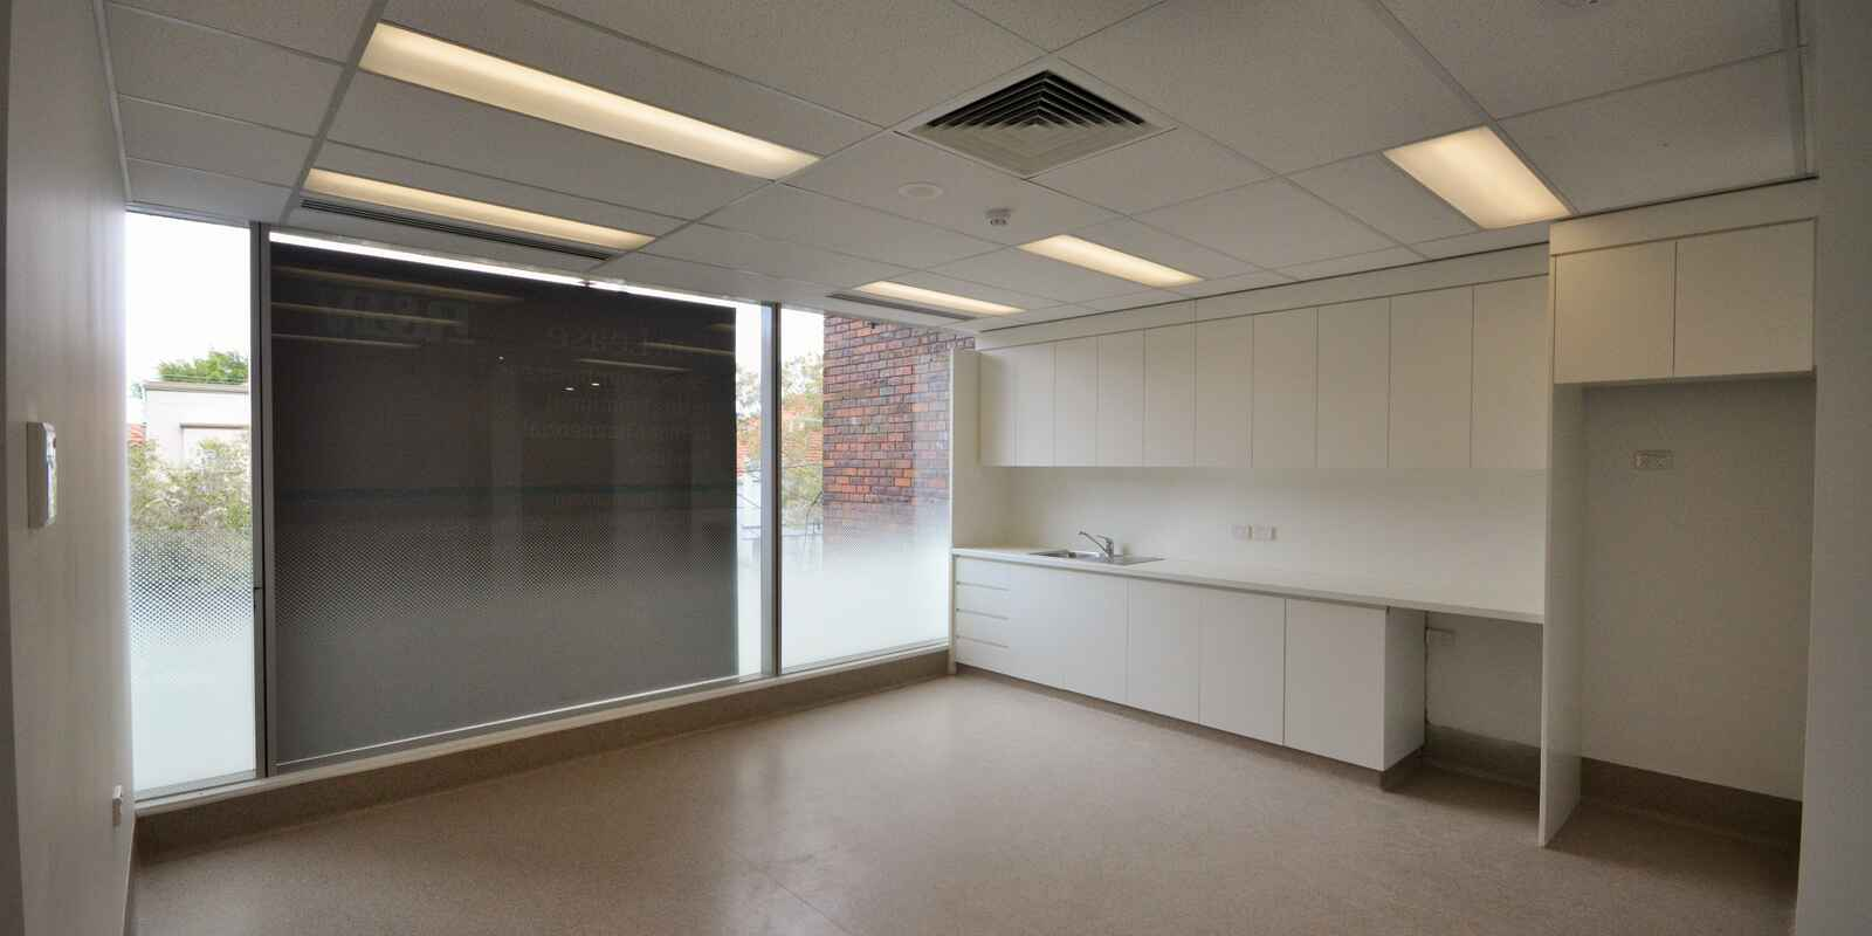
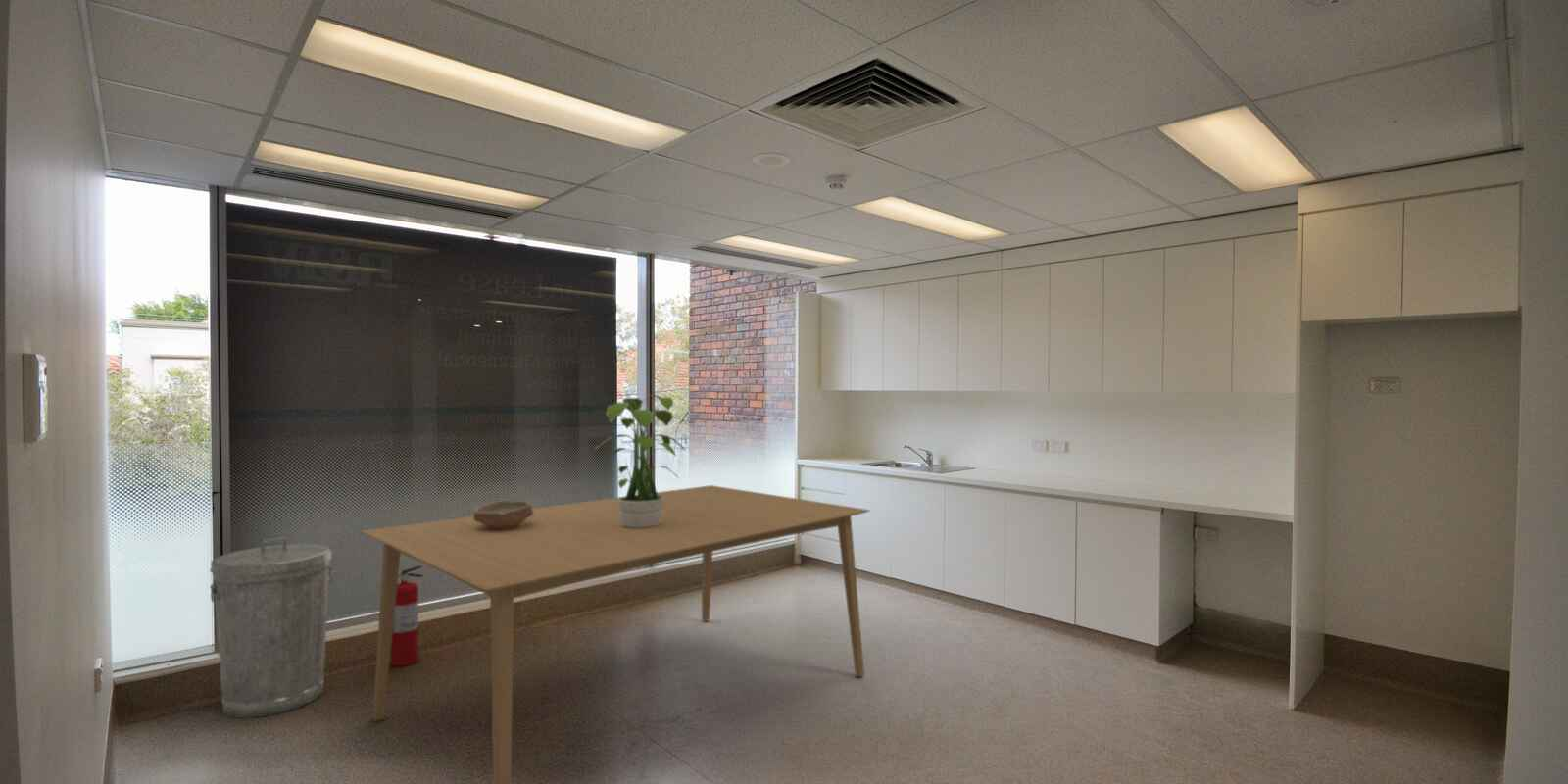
+ trash can (273, 618)
+ dining table (630, 569)
+ bowl (504, 514)
+ potted plant (640, 460)
+ fire extinguisher (403, 614)
